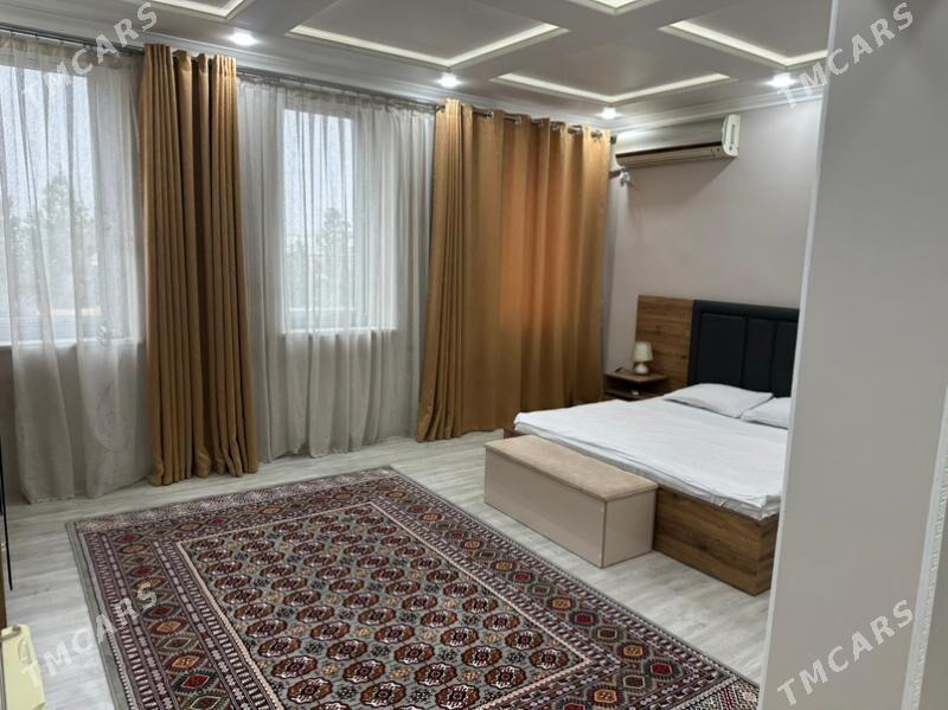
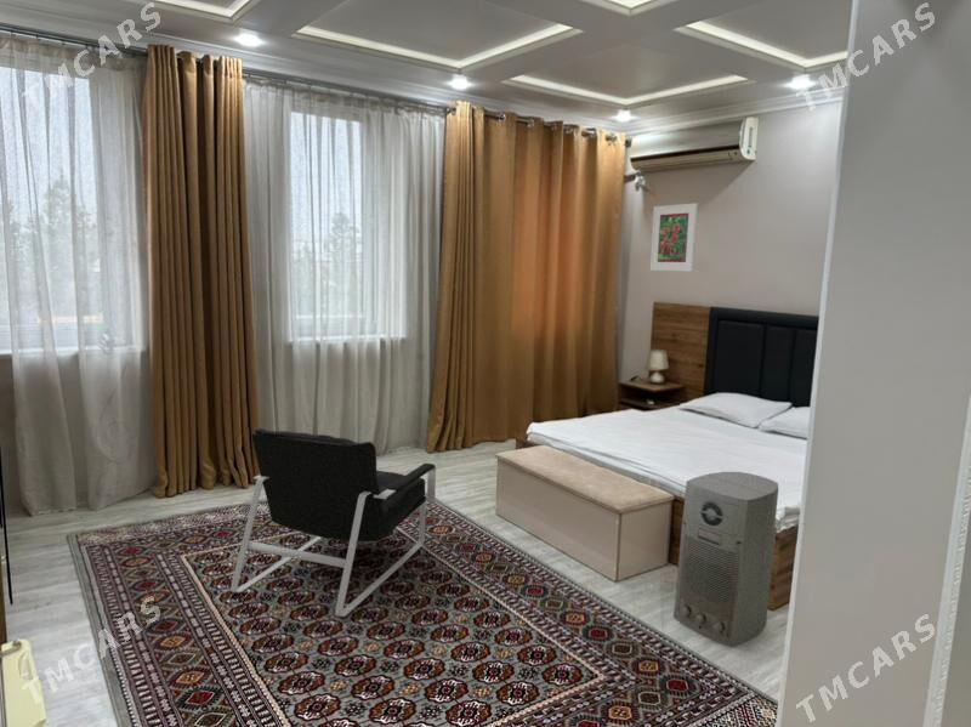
+ armchair (339, 495)
+ air purifier (729, 552)
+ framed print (672, 238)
